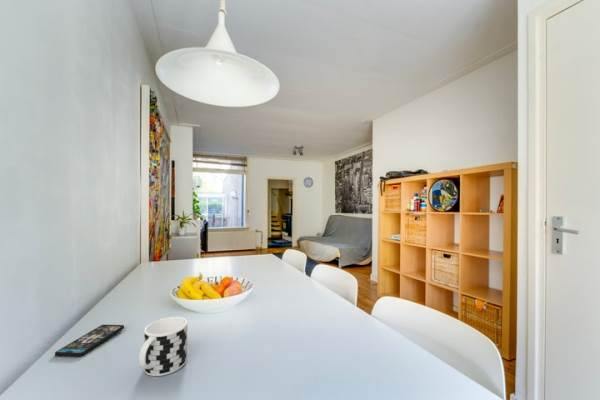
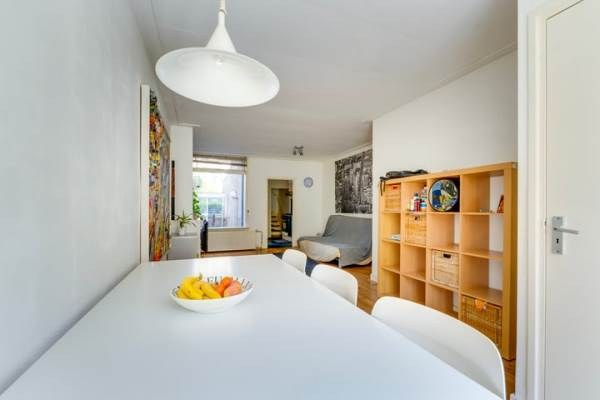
- cup (161, 348)
- smartphone (92, 339)
